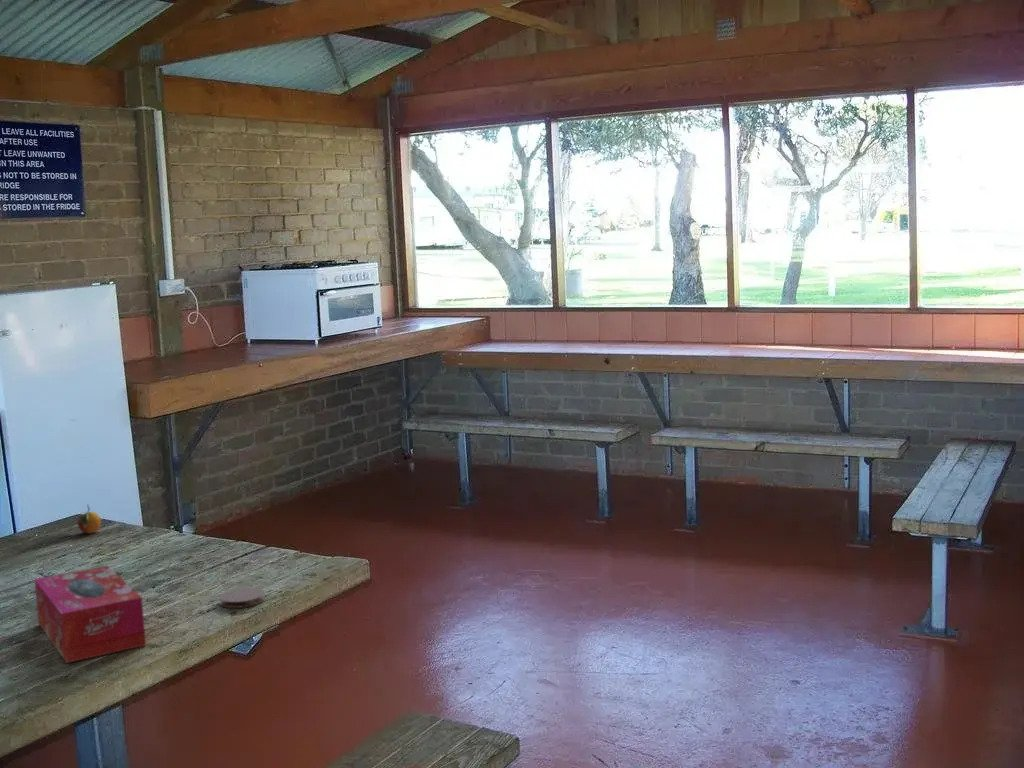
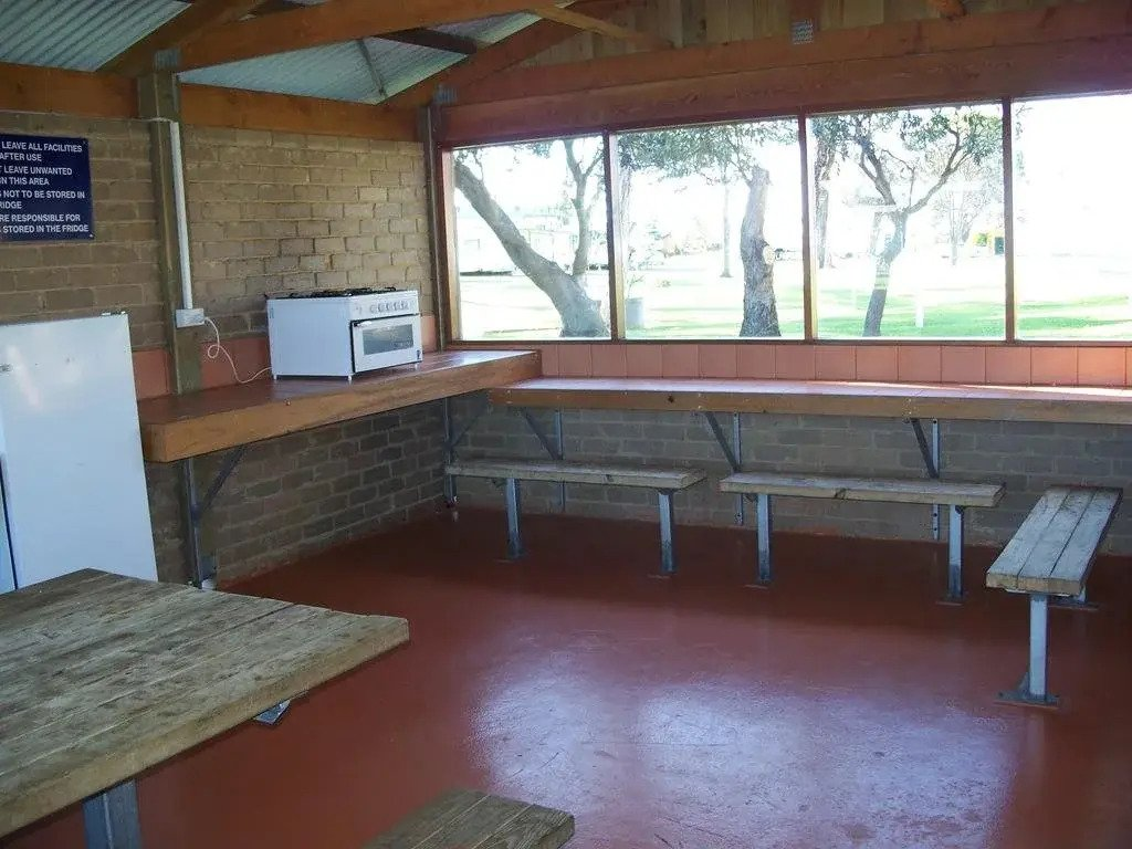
- coaster (242, 597)
- fruit (87, 519)
- tissue box (88, 611)
